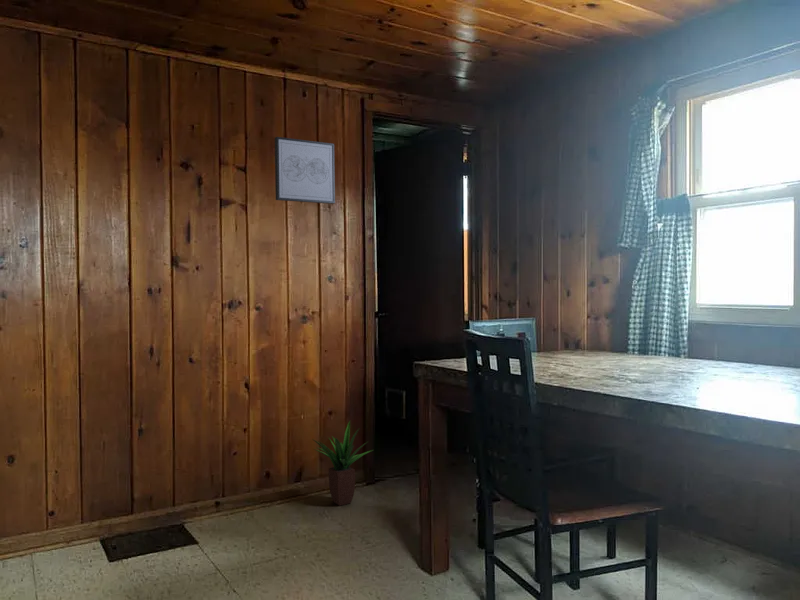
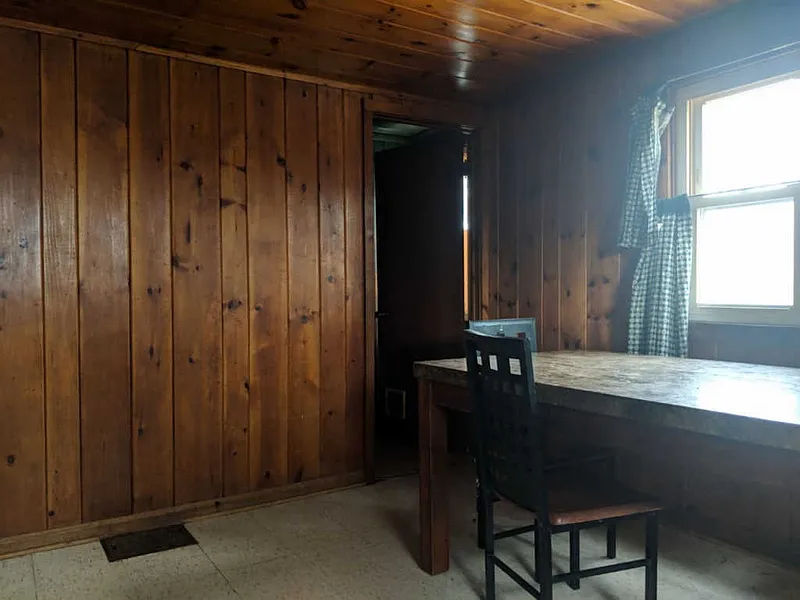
- wall art (305, 171)
- potted plant (343, 462)
